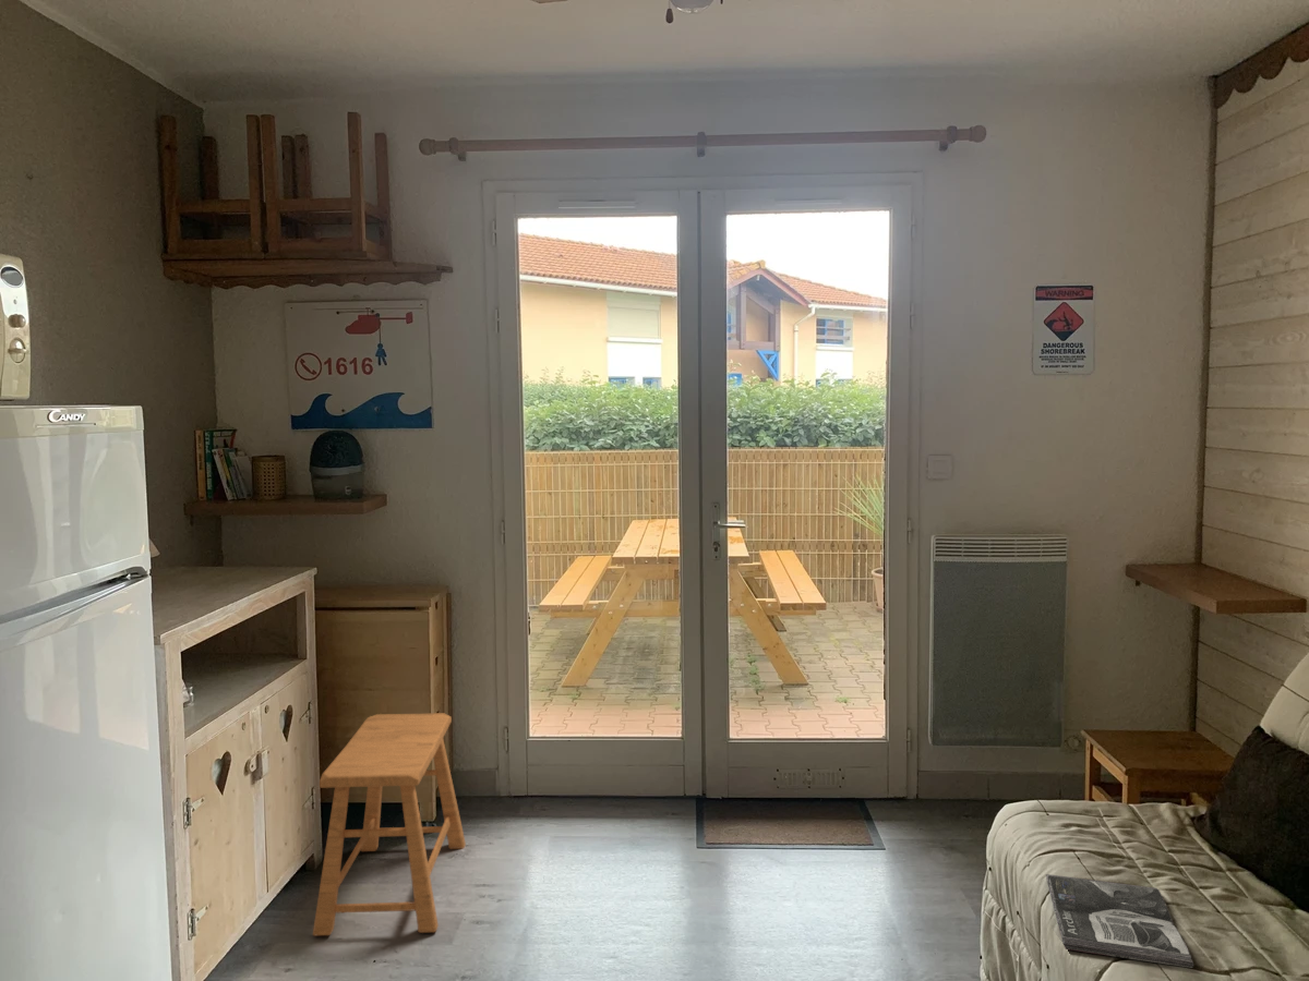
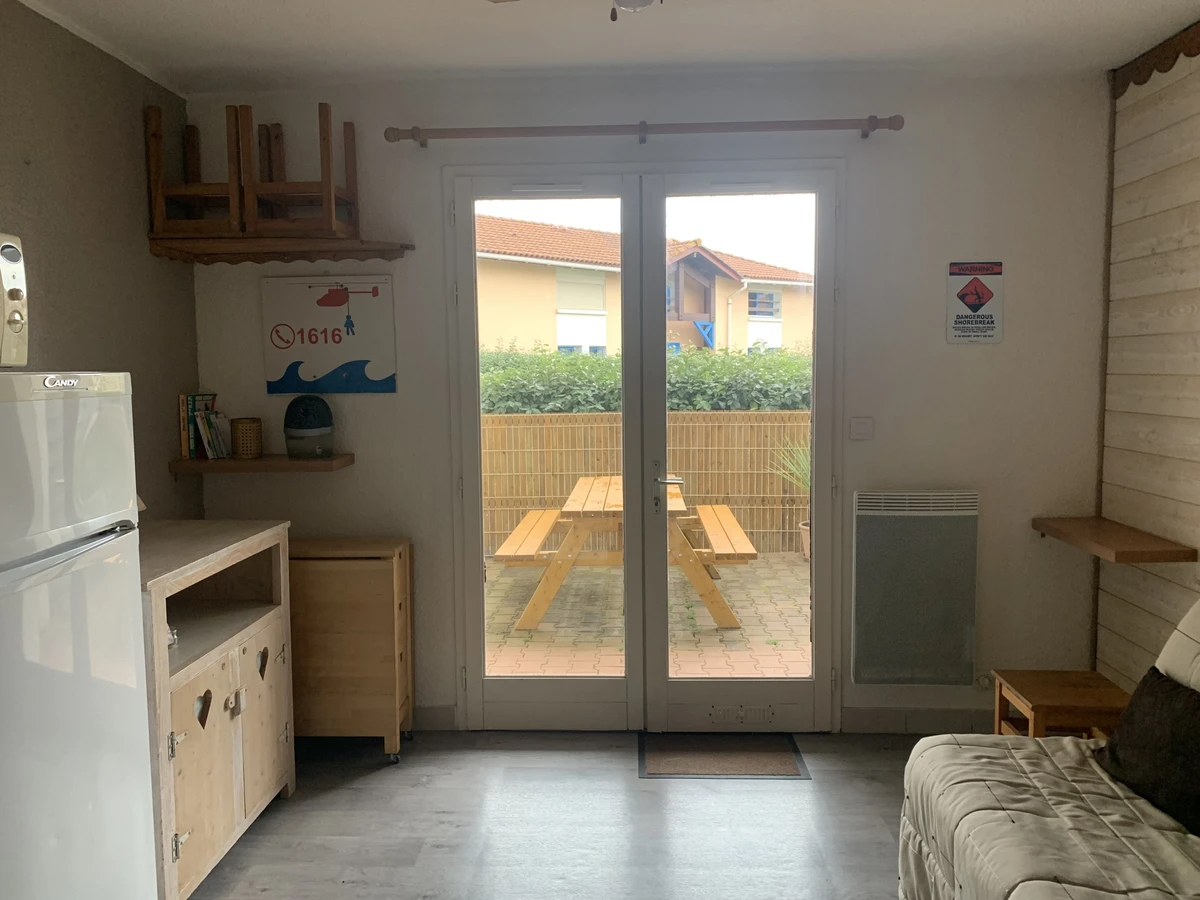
- stool (404, 814)
- magazine (1113, 915)
